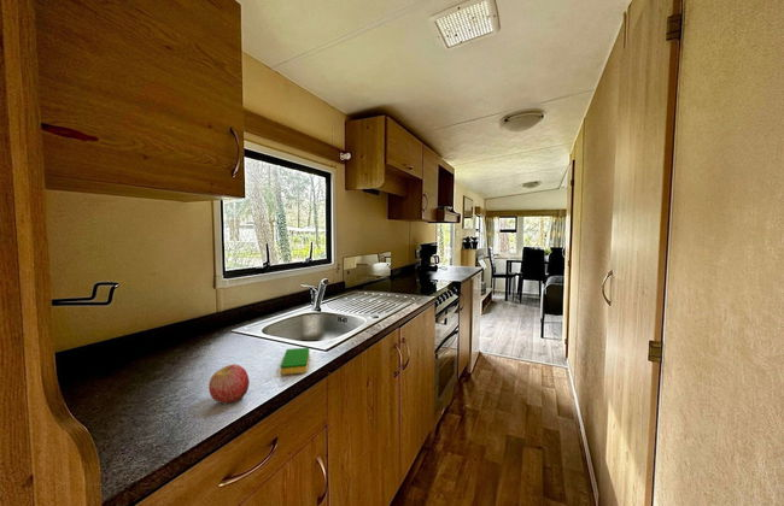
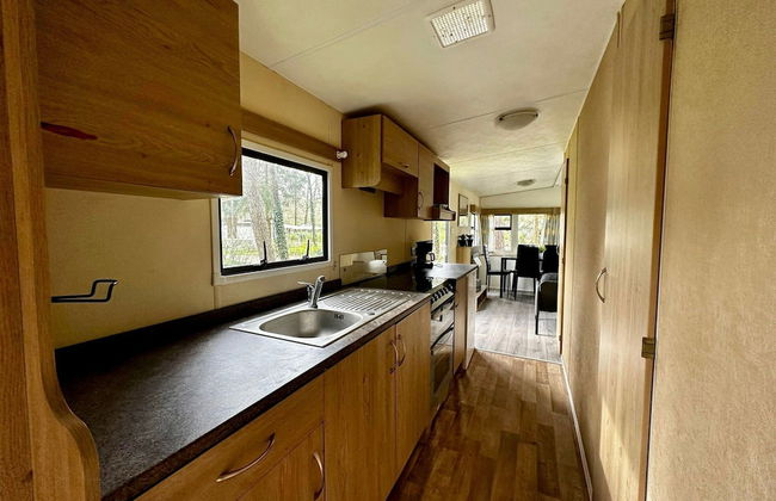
- apple (229, 382)
- dish sponge (296, 359)
